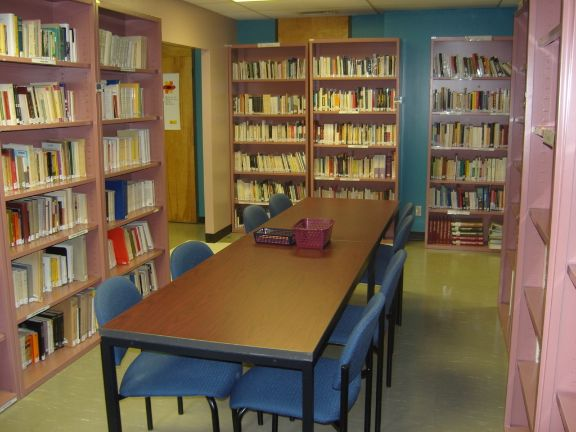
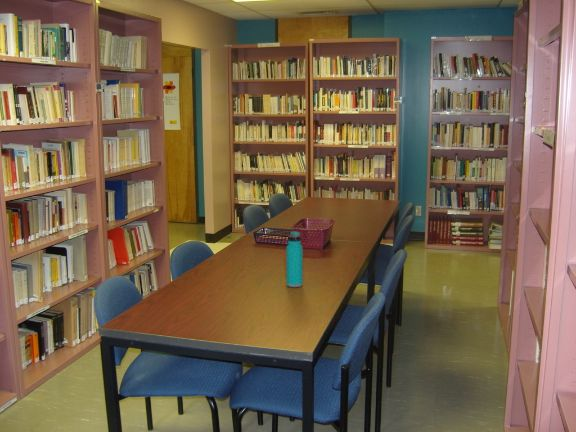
+ water bottle (294, 258)
